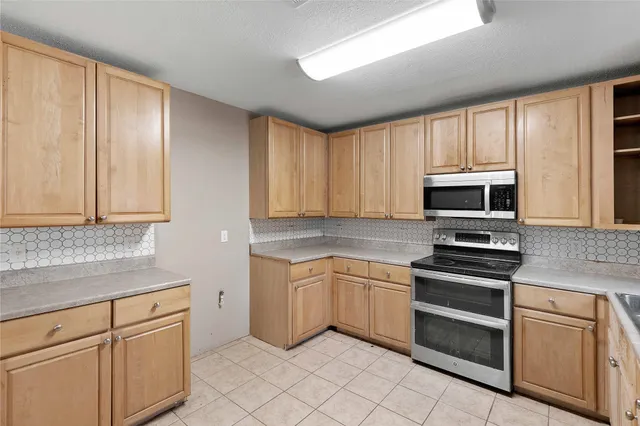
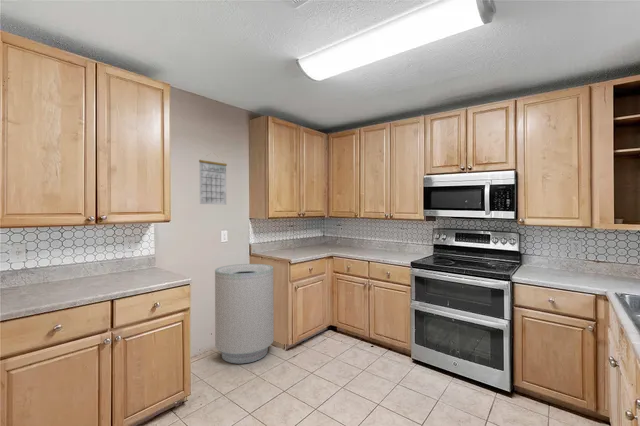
+ calendar (213, 178)
+ trash can (244, 310)
